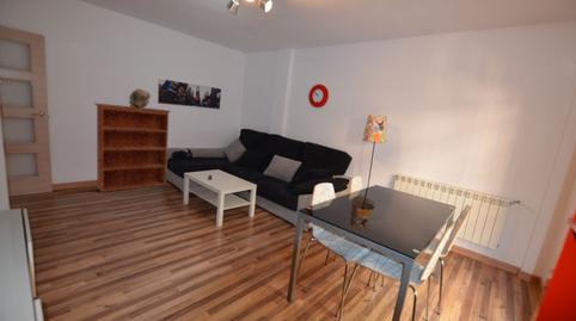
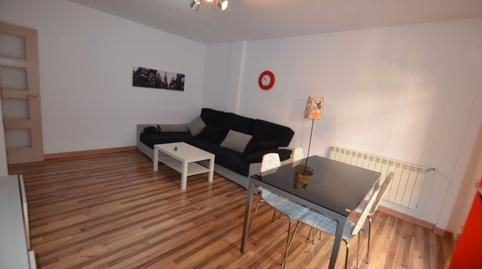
- bookcase (134, 147)
- sculpture bust (140, 98)
